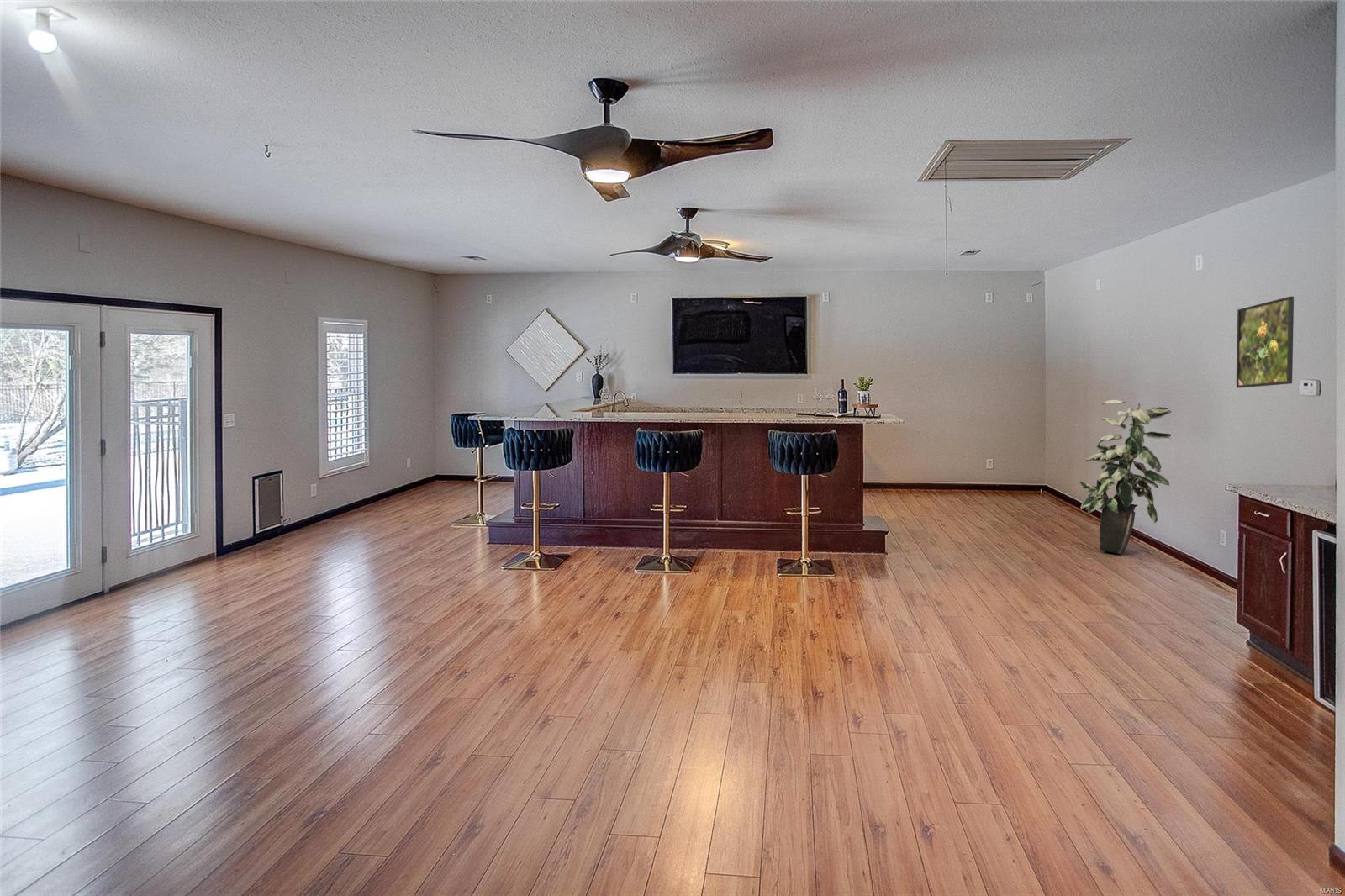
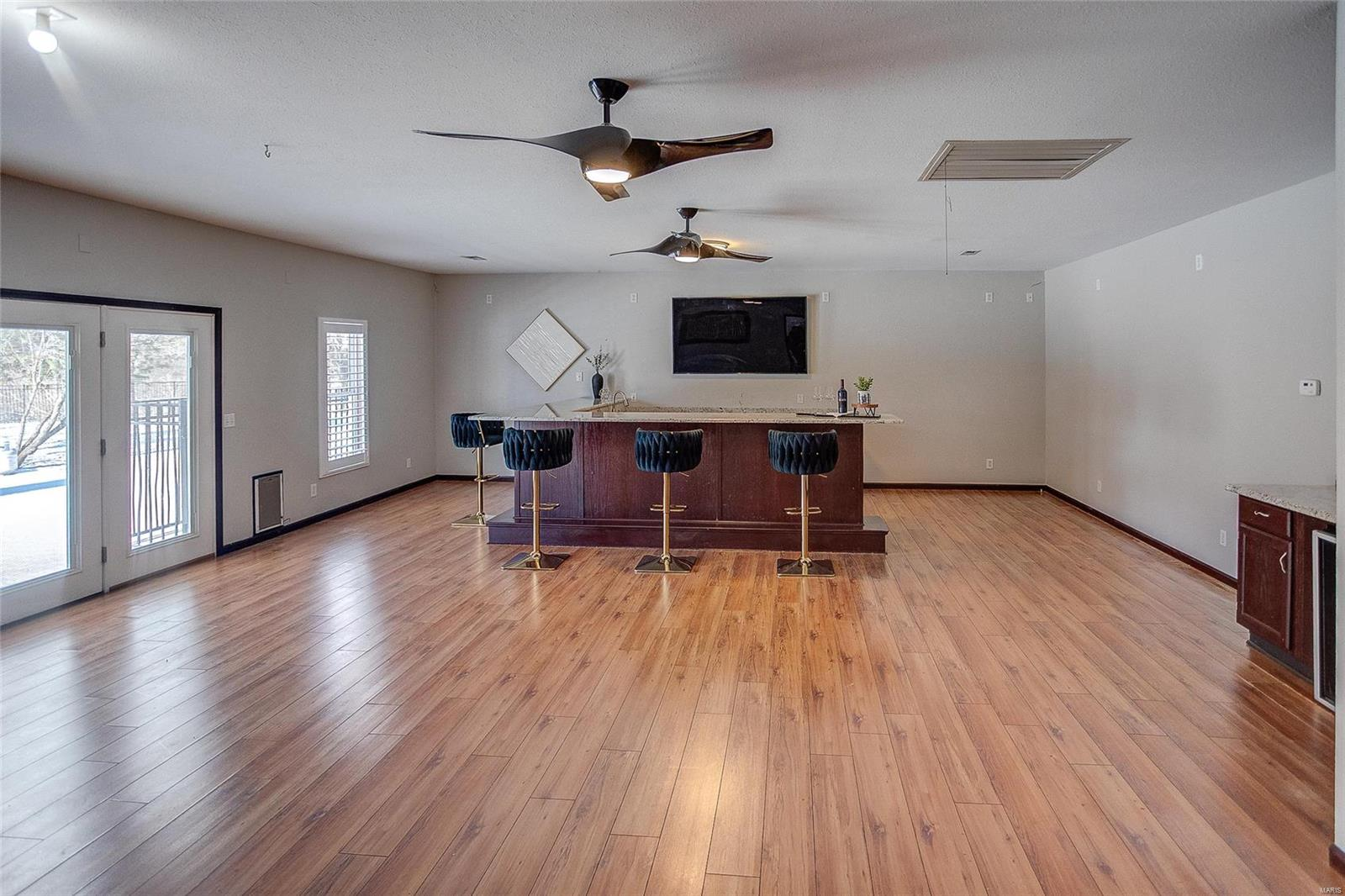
- indoor plant (1122, 476)
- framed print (1263, 345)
